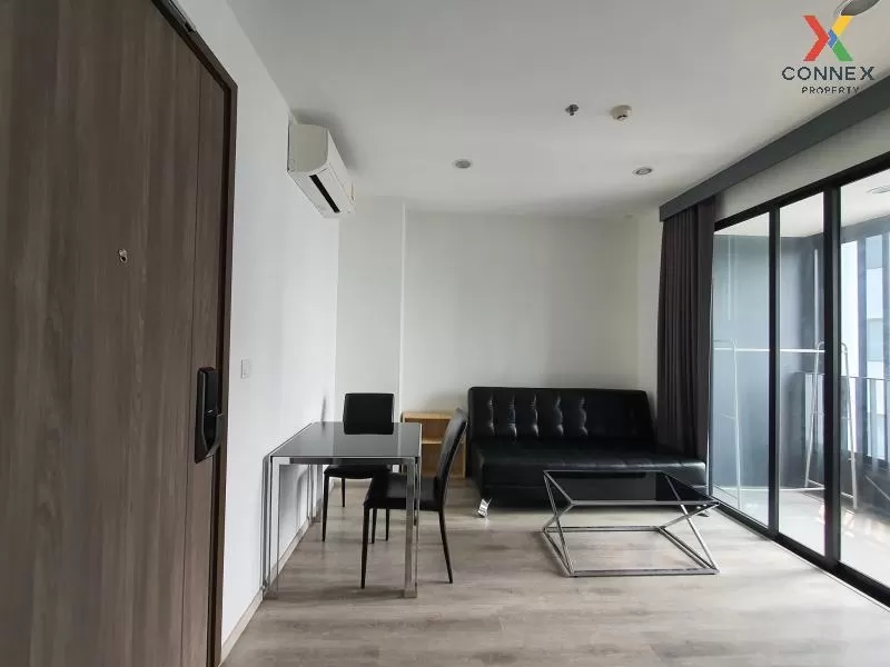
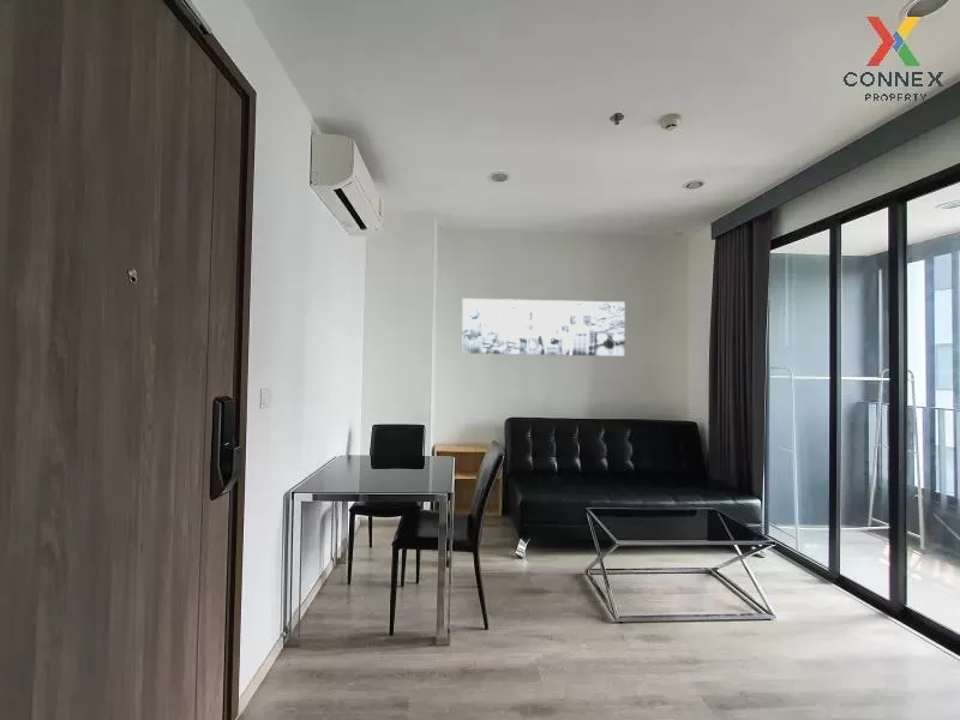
+ wall art (544, 328)
